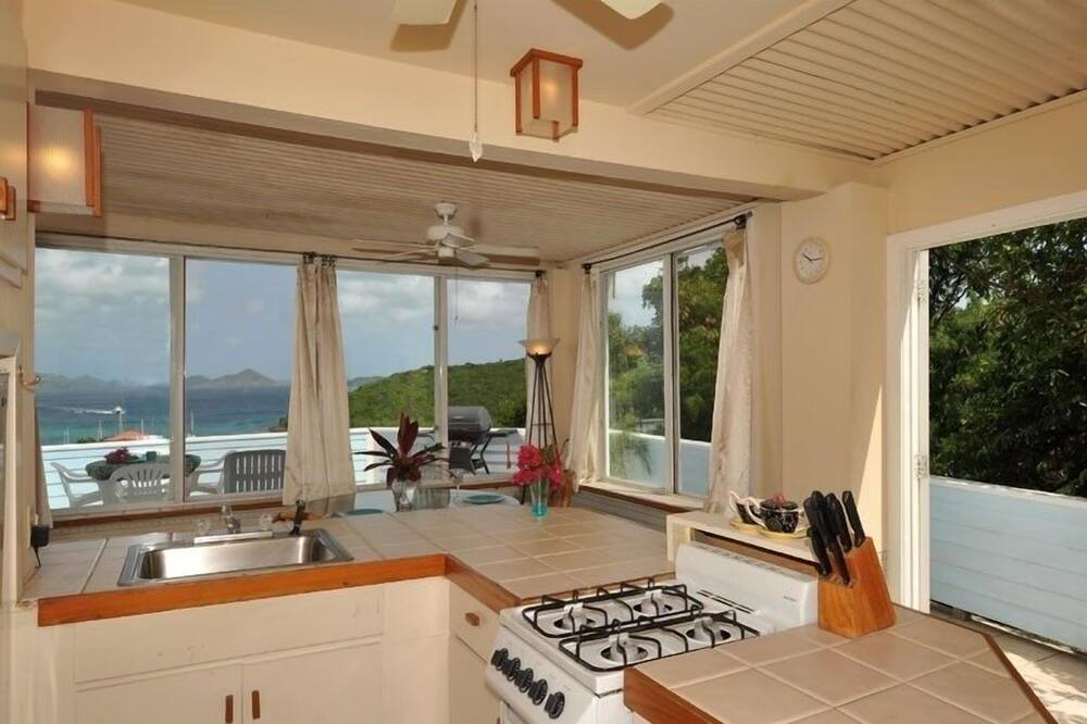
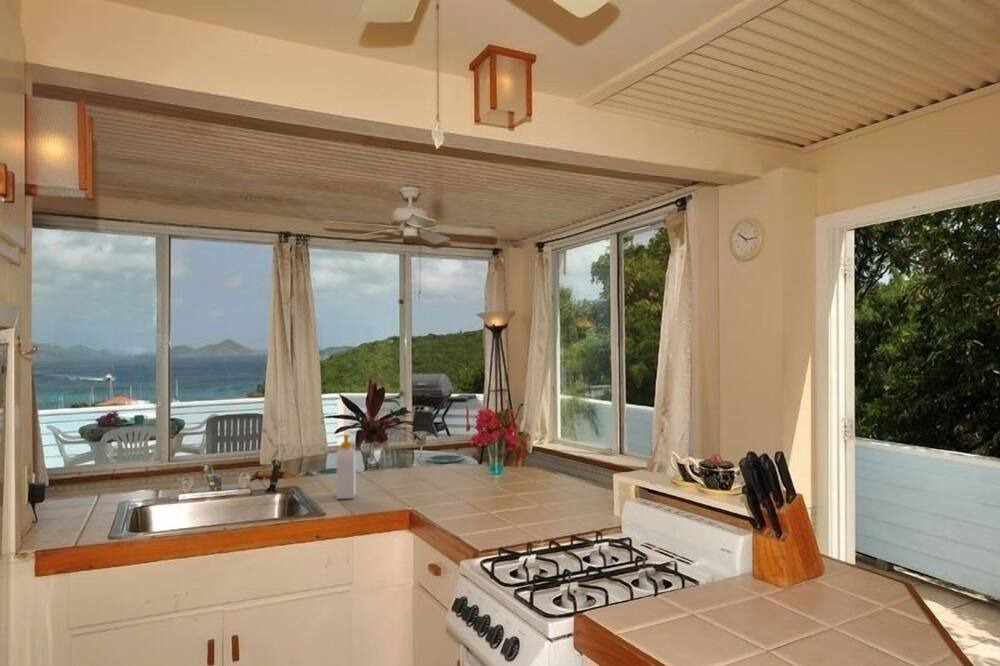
+ soap bottle (345, 465)
